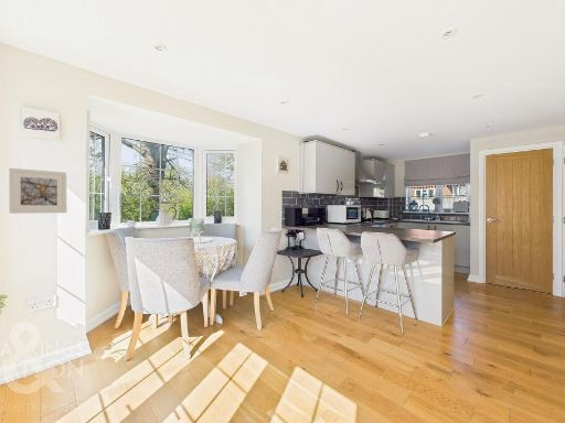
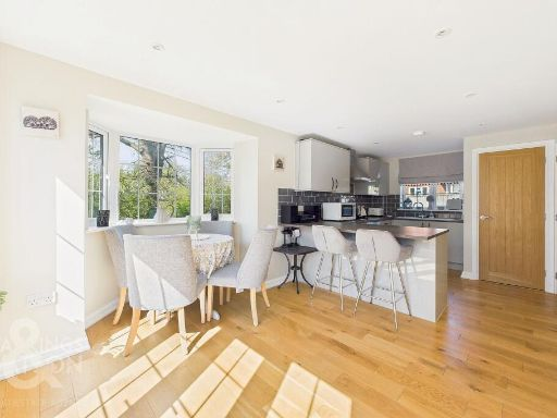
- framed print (39, 192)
